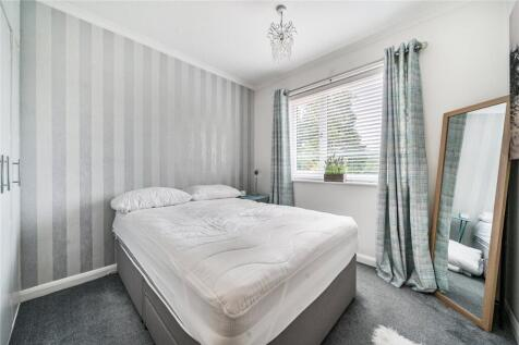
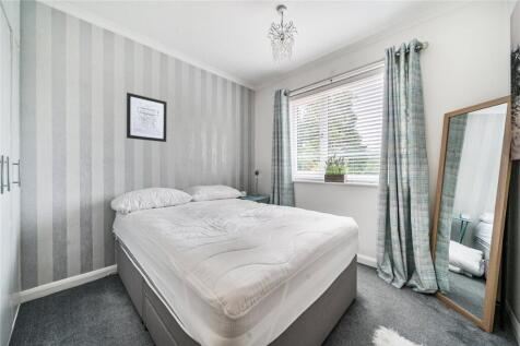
+ wall art (147, 118)
